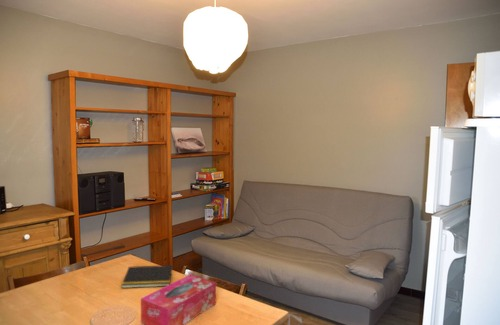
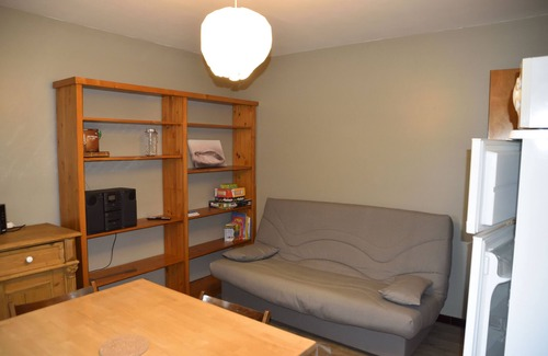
- notepad (148, 275)
- tissue box (180, 301)
